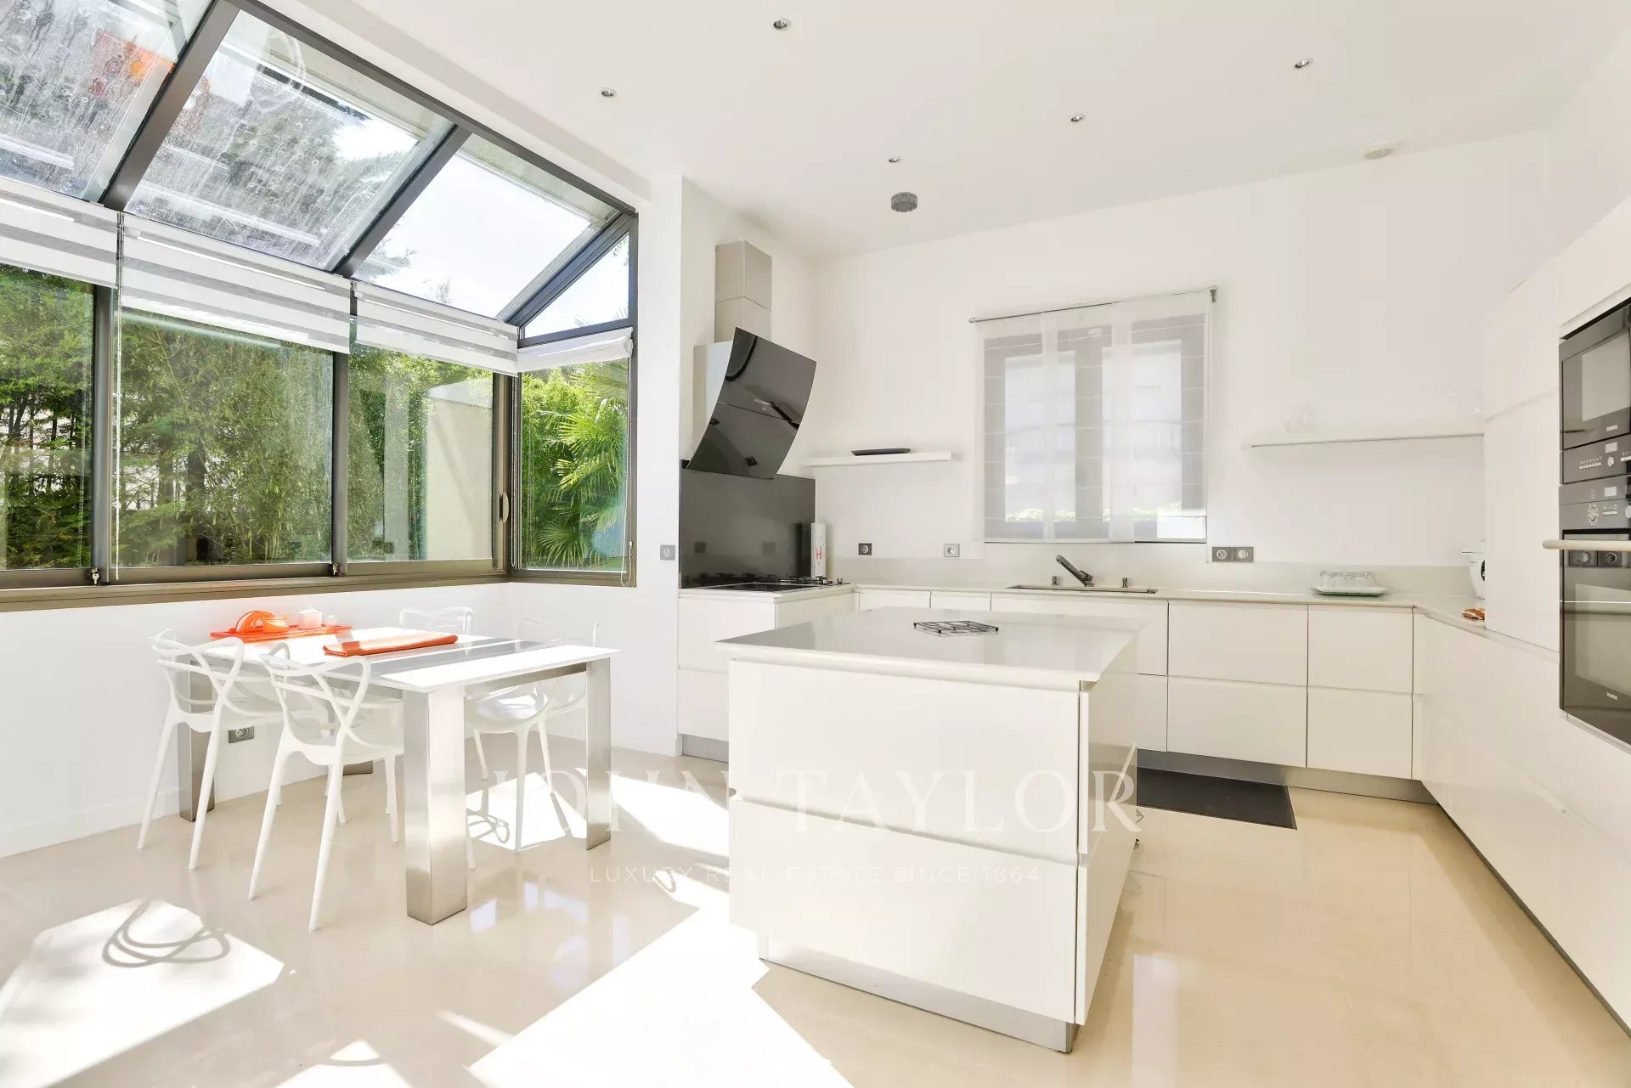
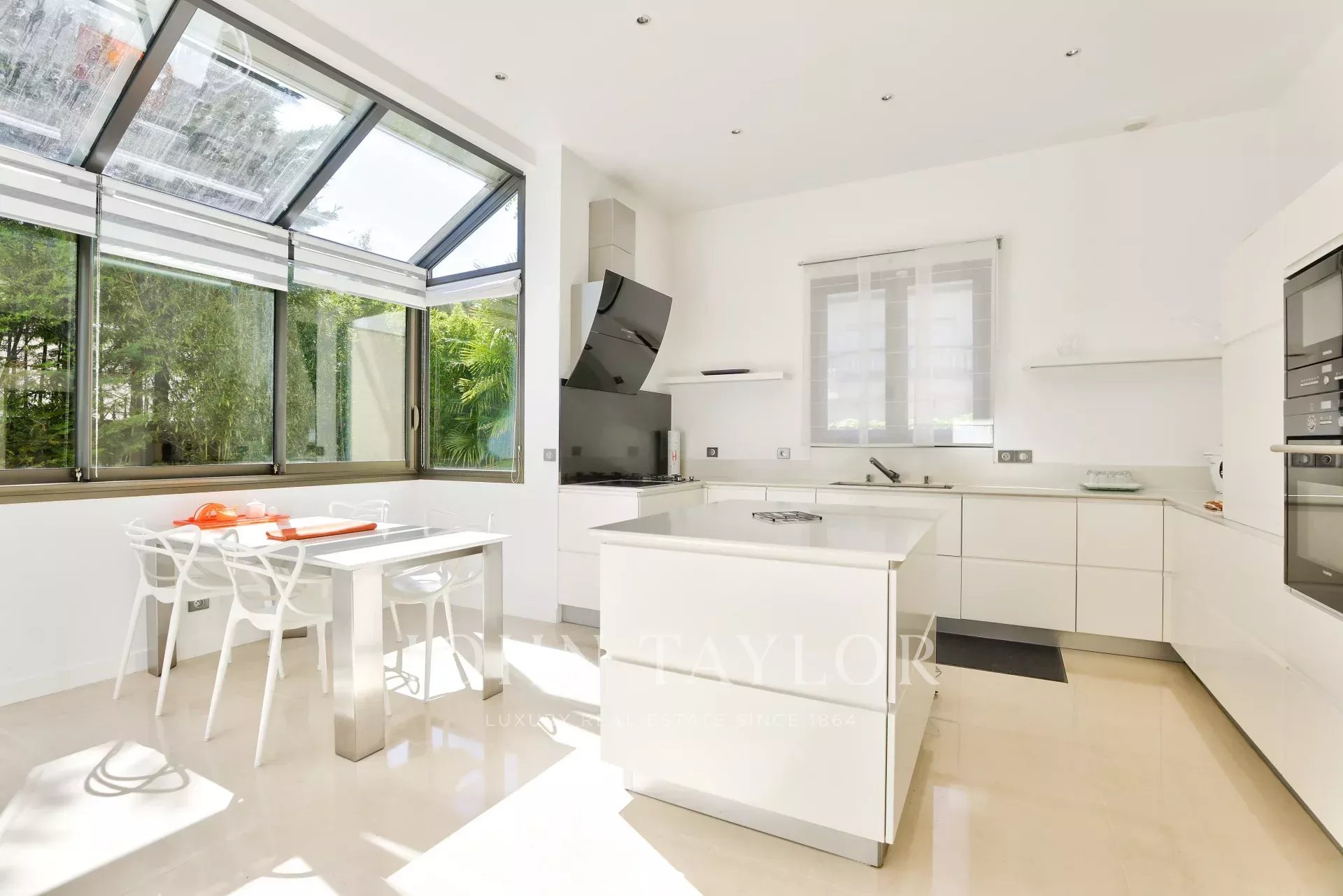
- smoke detector (904, 202)
